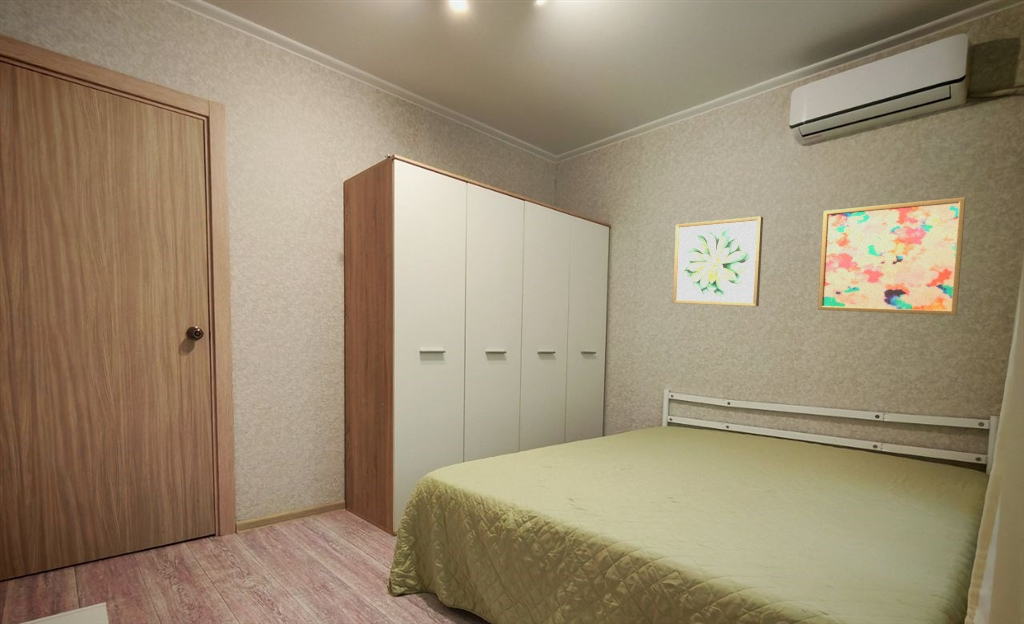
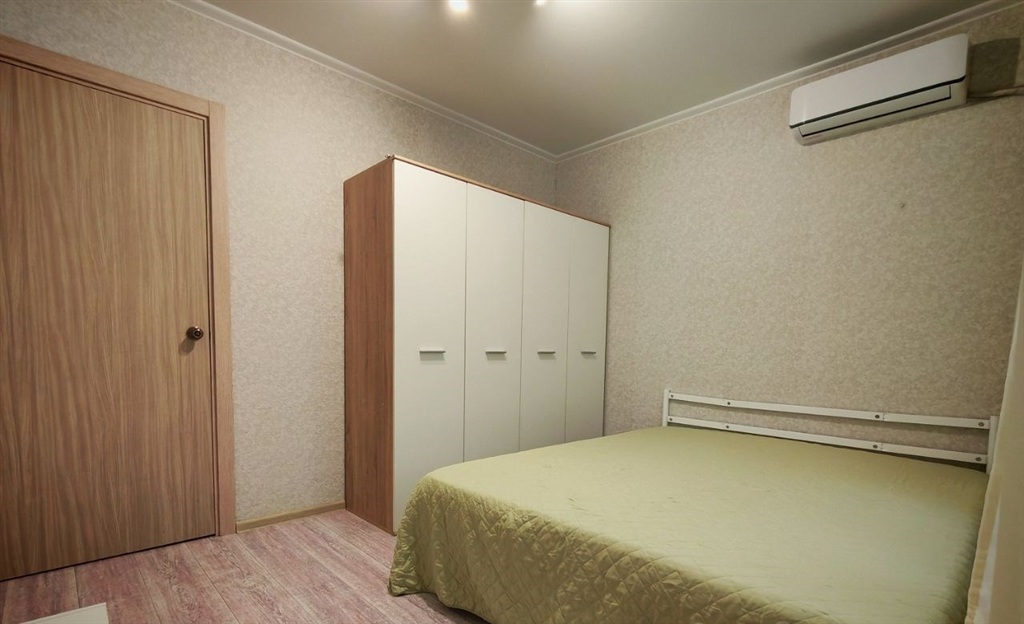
- wall art (714, 263)
- wall art (885, 259)
